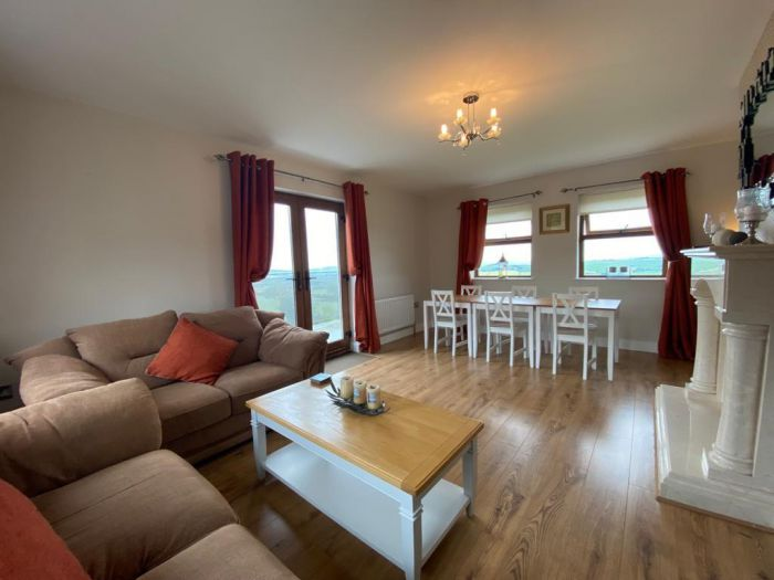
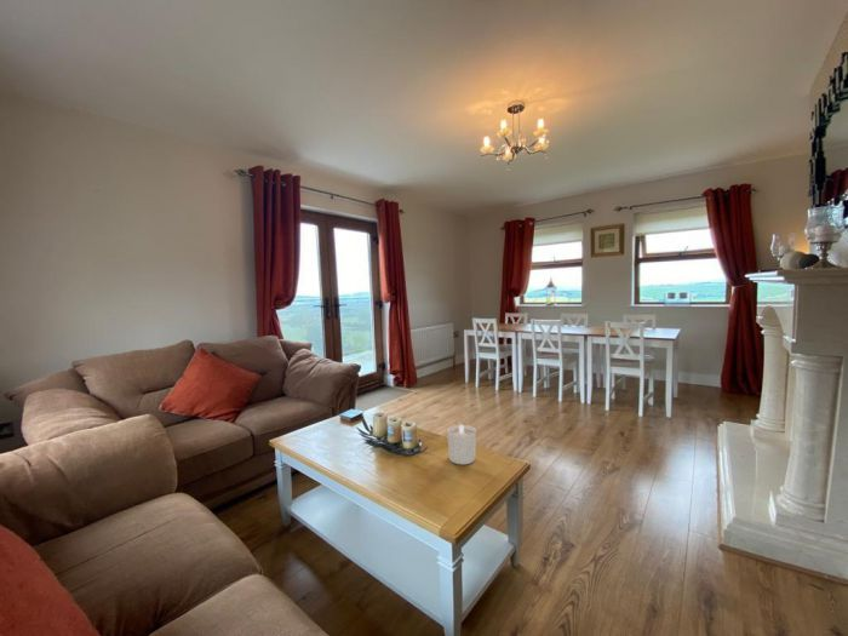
+ candle (462, 441)
